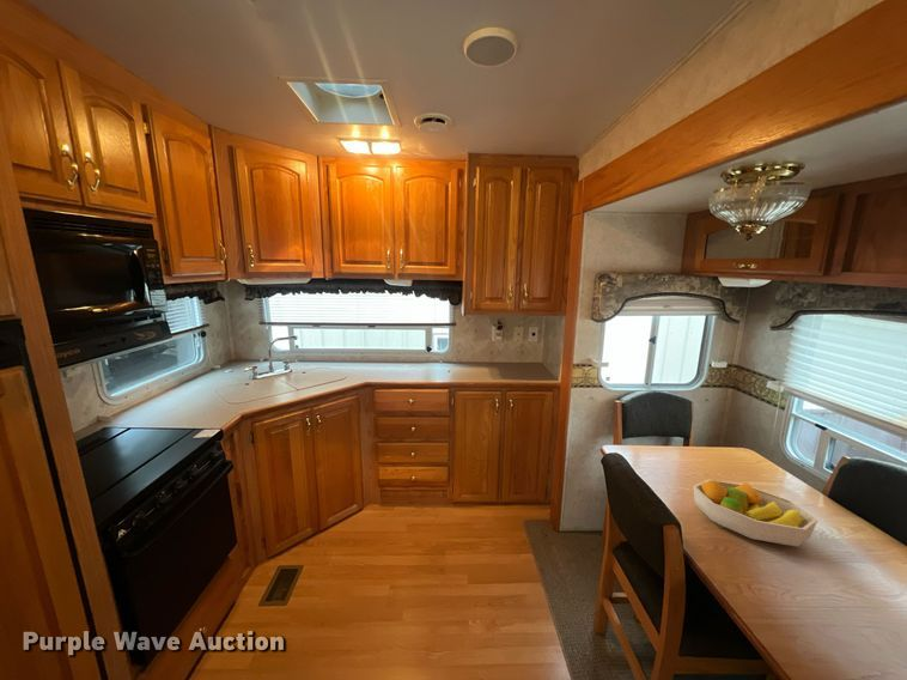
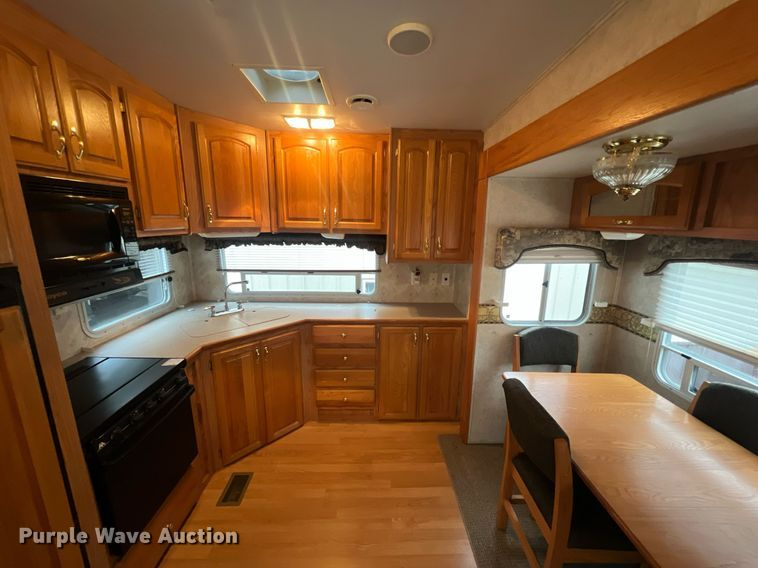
- fruit bowl (749, 508)
